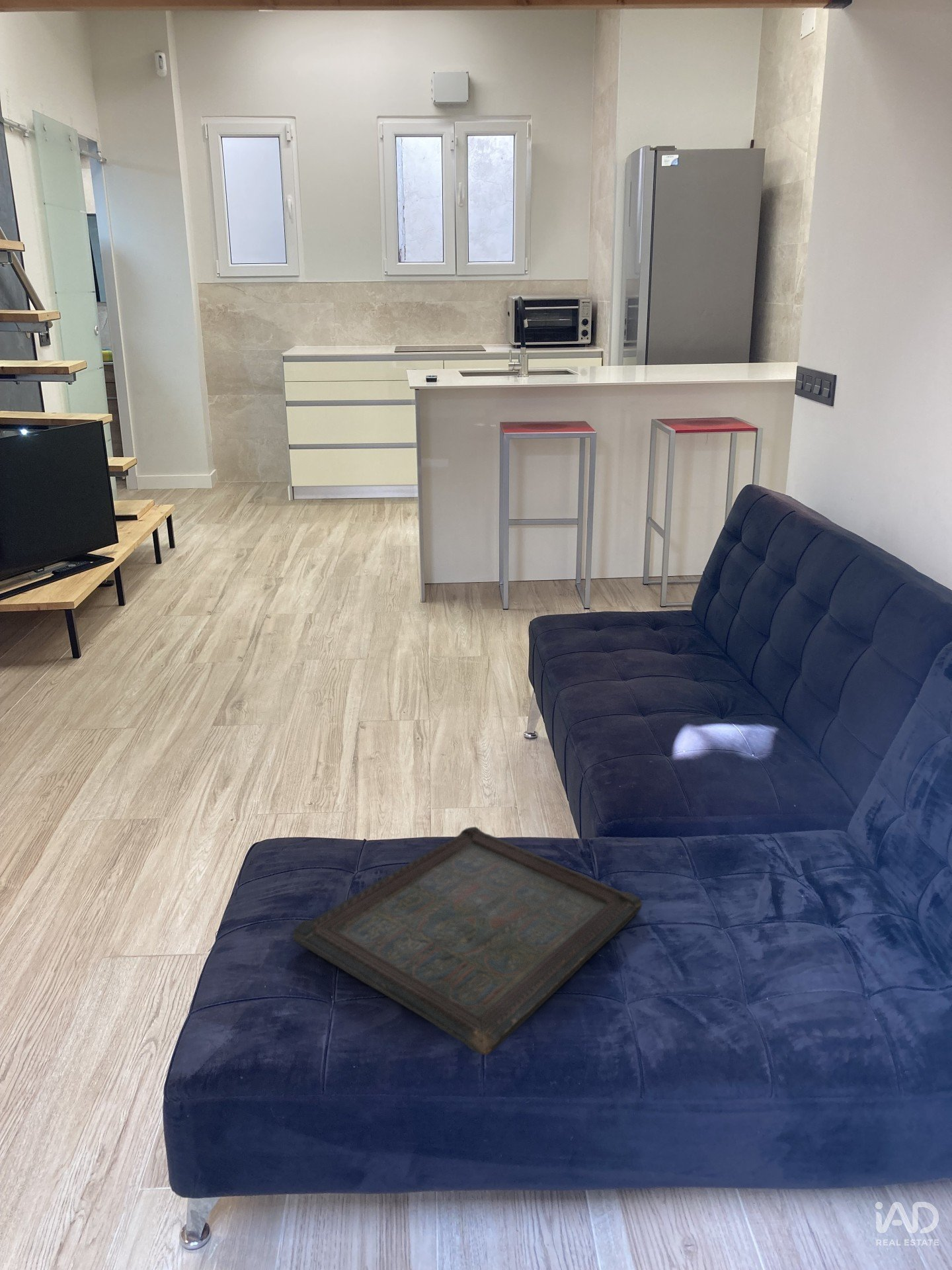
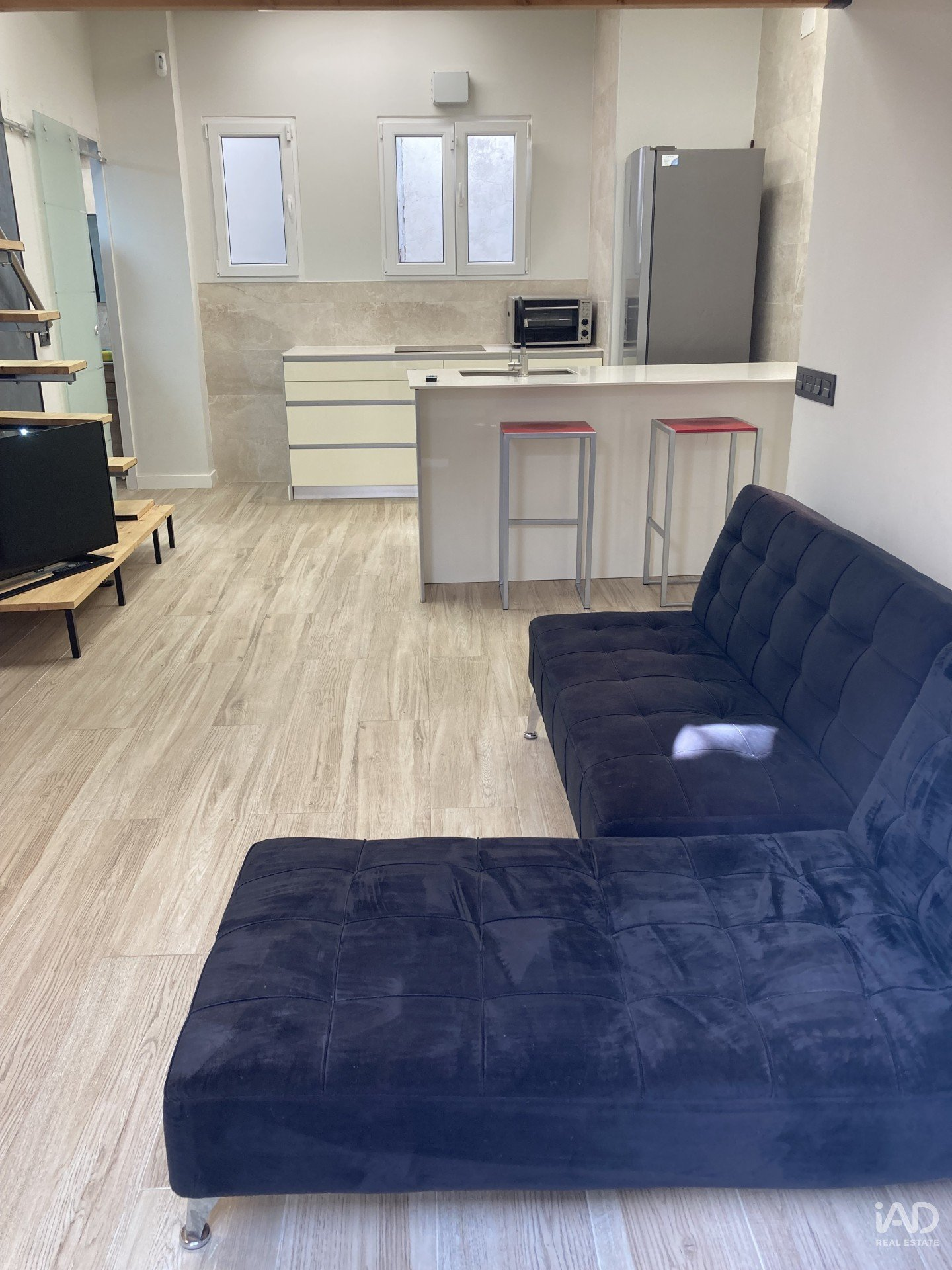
- serving tray (475, 921)
